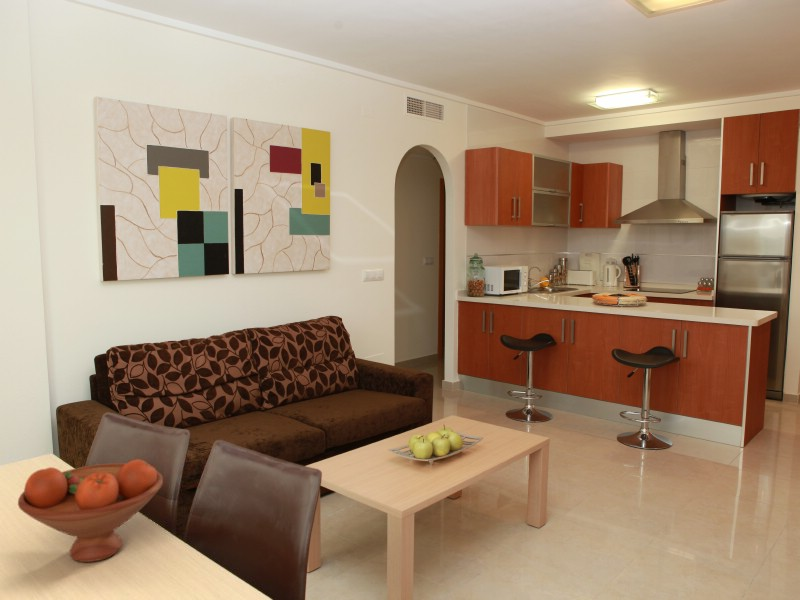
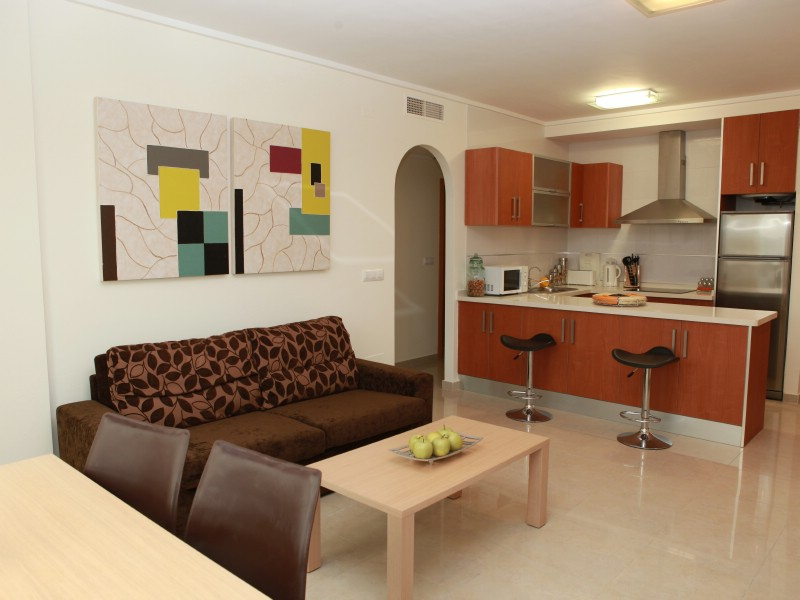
- fruit bowl (94, 506)
